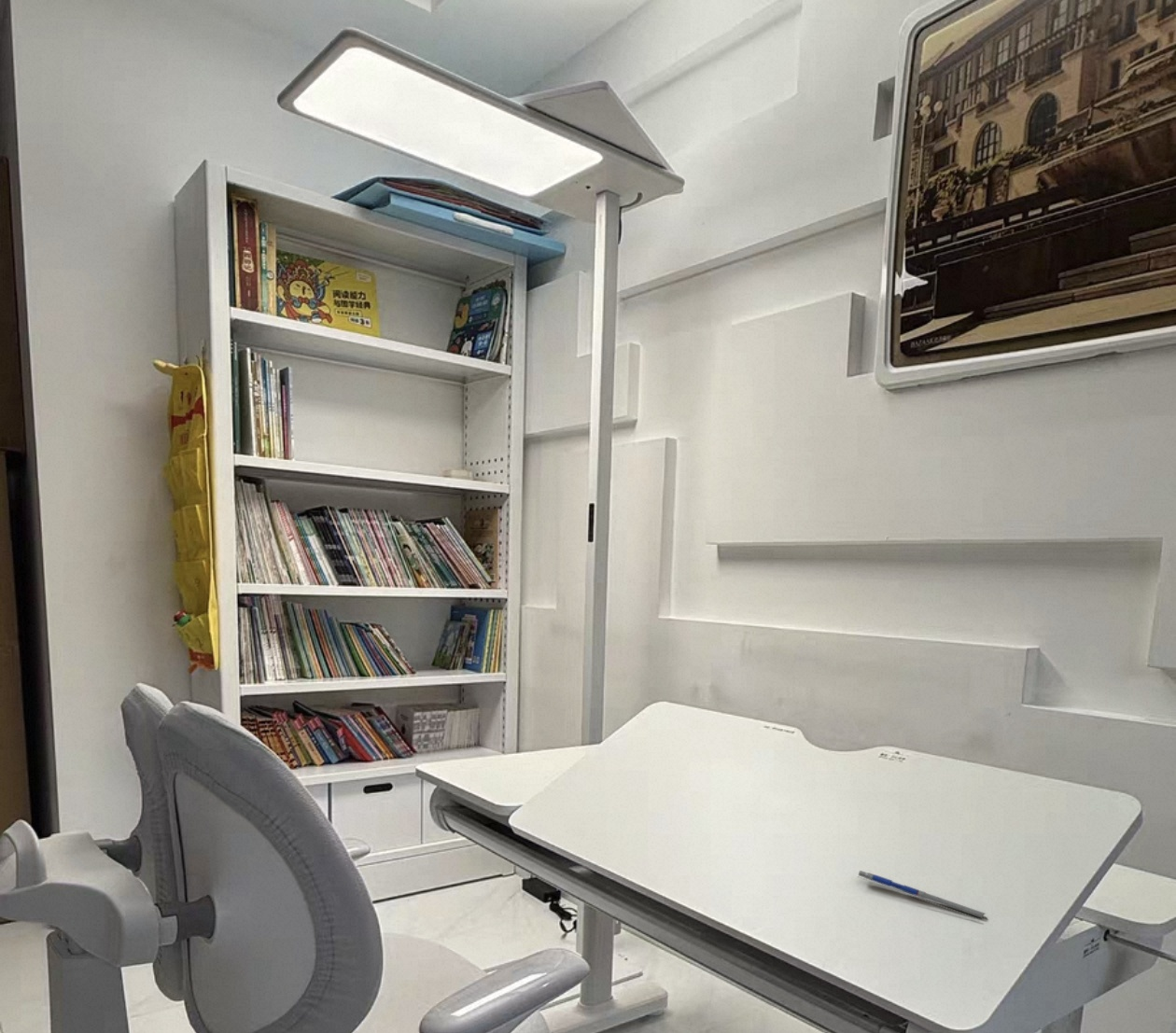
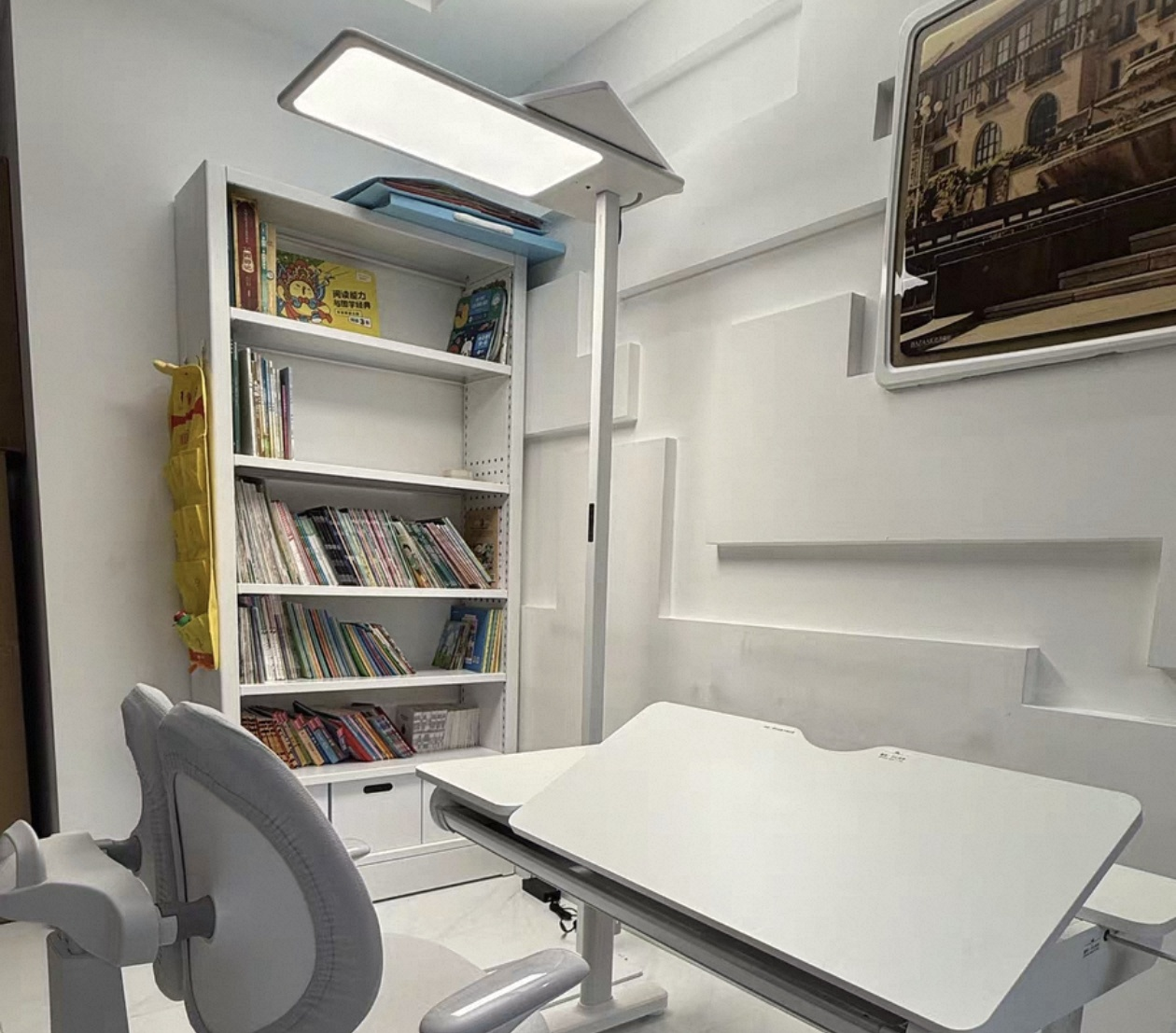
- pen (919, 893)
